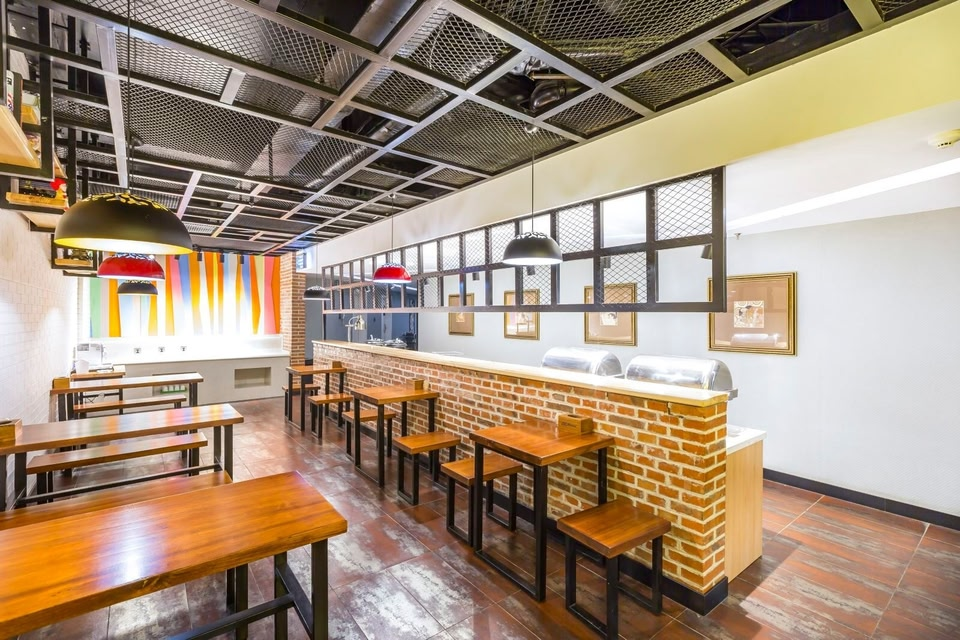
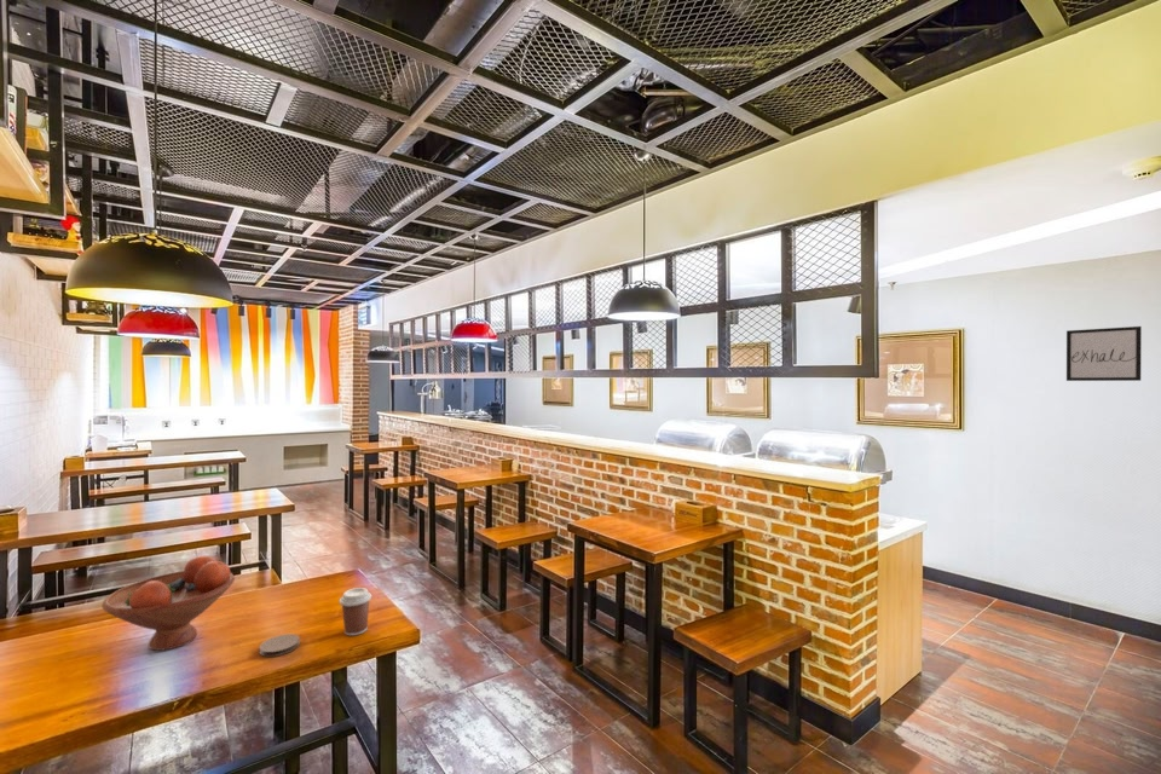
+ fruit bowl (172, 603)
+ coffee cup (356, 611)
+ coaster (279, 645)
+ wall art (1102, 354)
